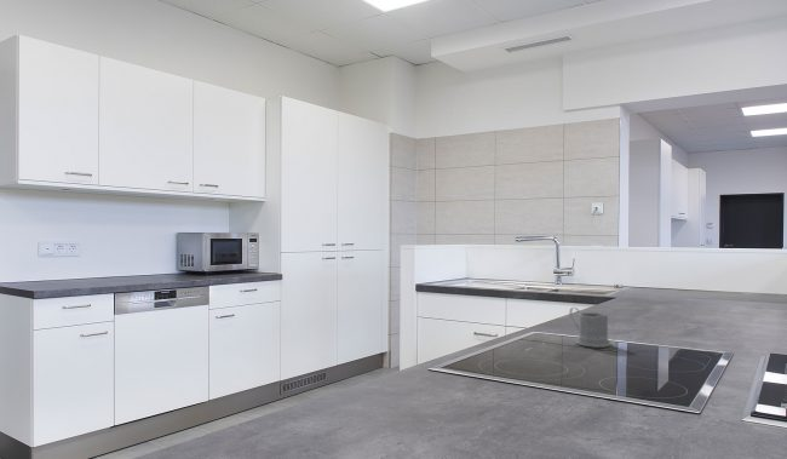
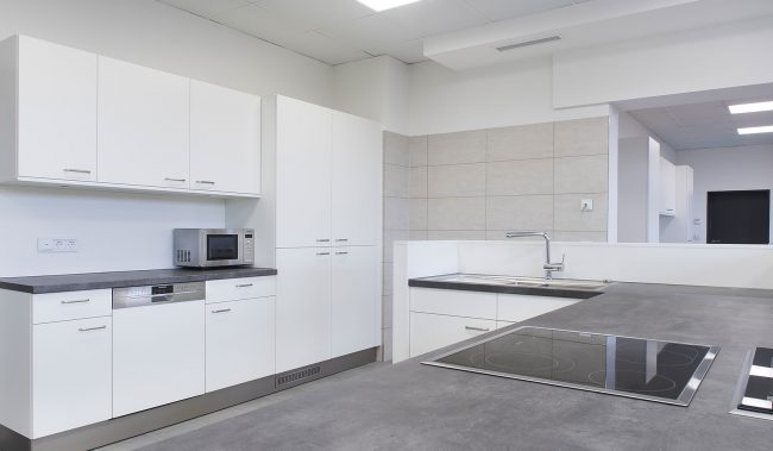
- mug (587, 326)
